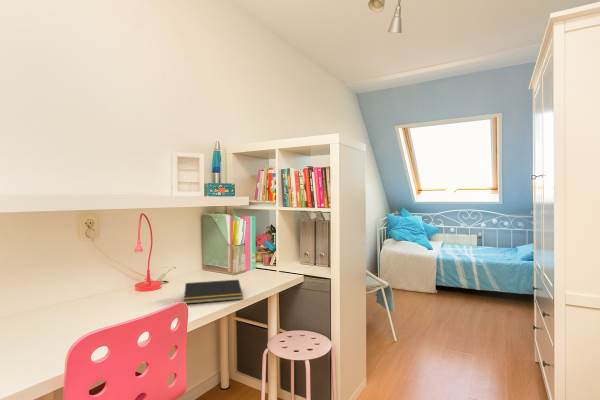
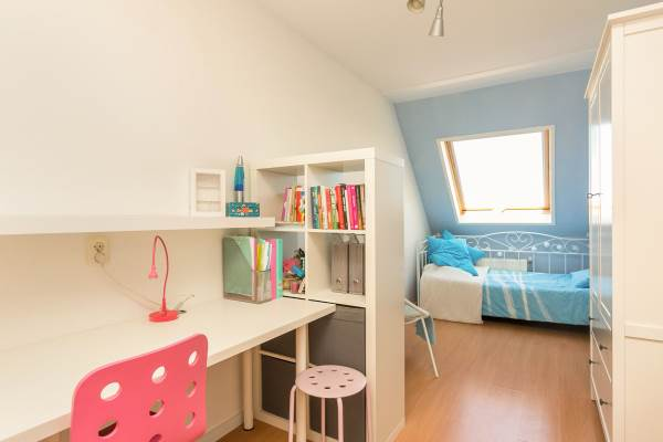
- notepad (213, 290)
